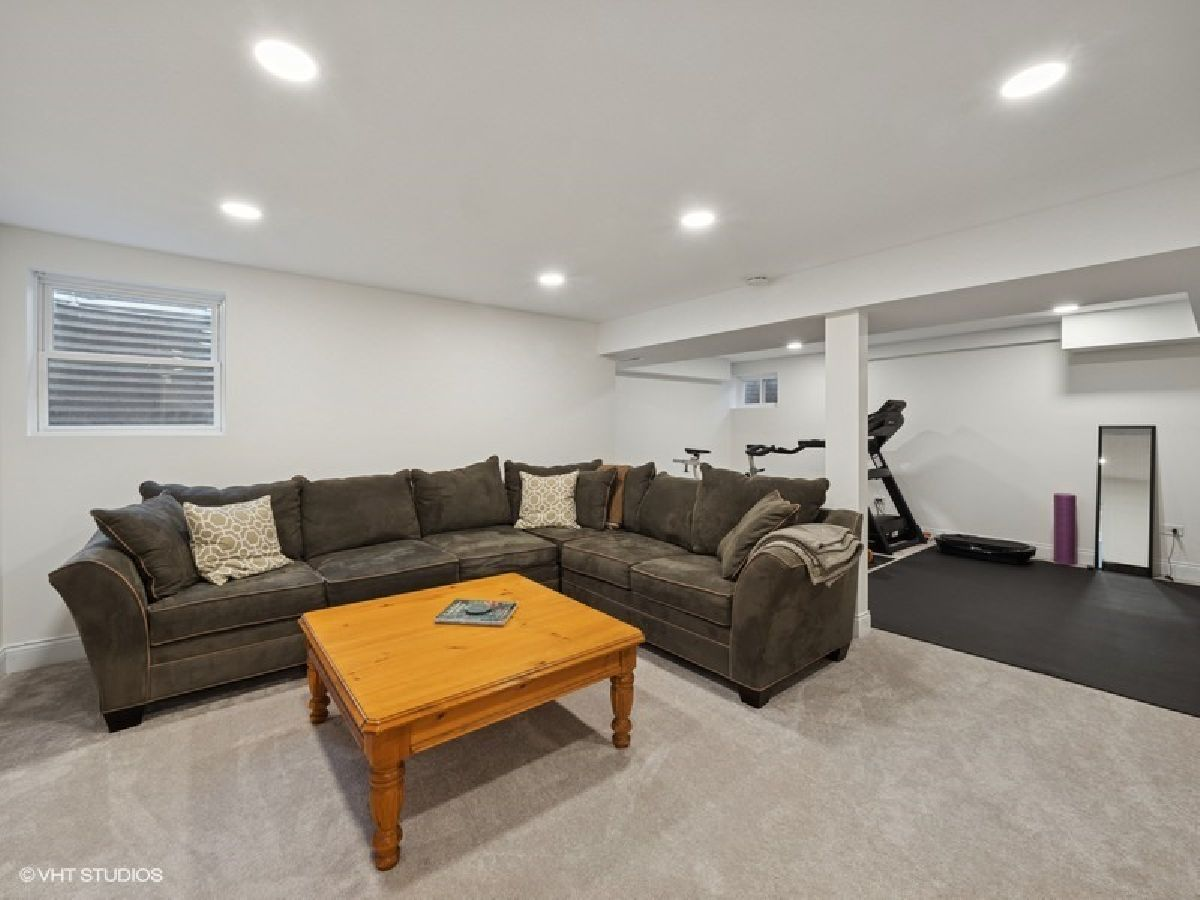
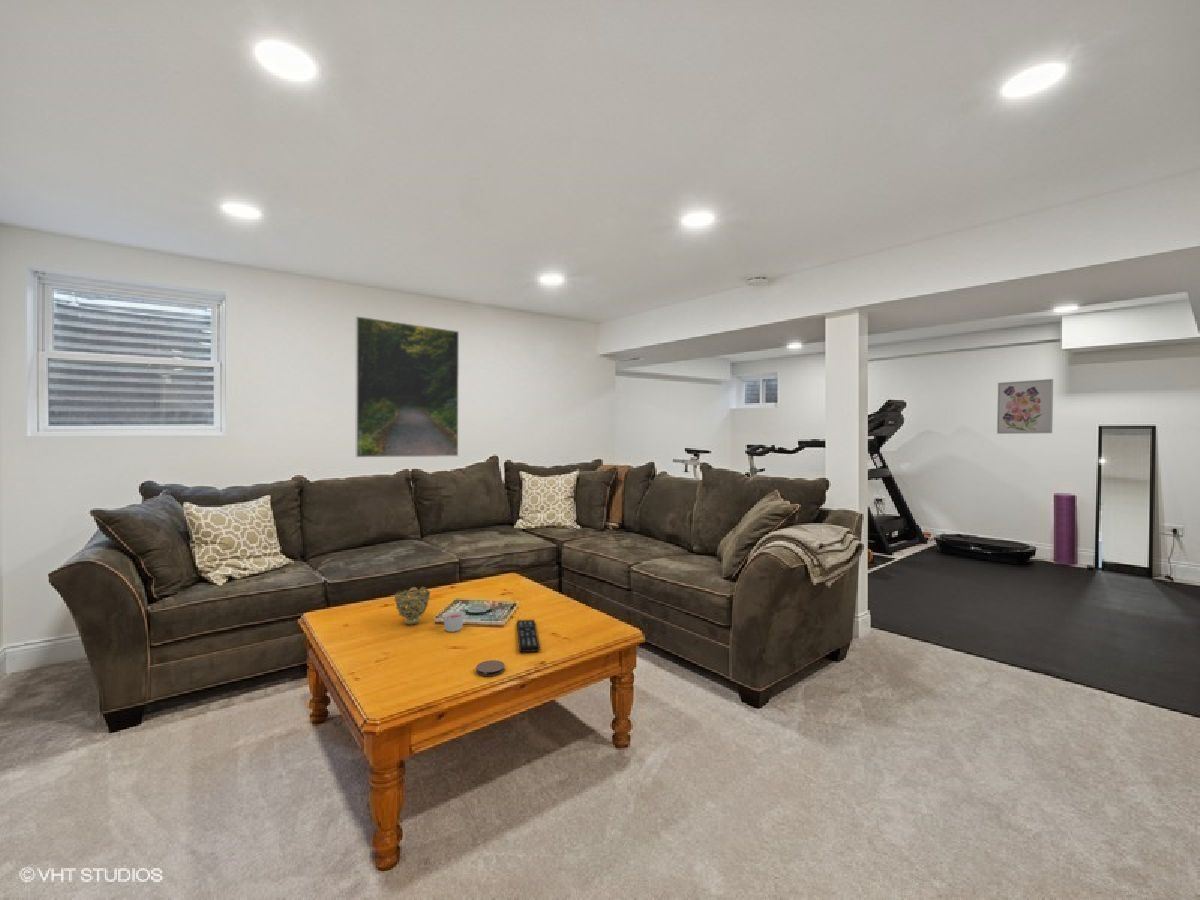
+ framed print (409, 390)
+ remote control (527, 634)
+ decorative bowl (412, 607)
+ wall art (1024, 407)
+ coaster (490, 667)
+ candle (453, 621)
